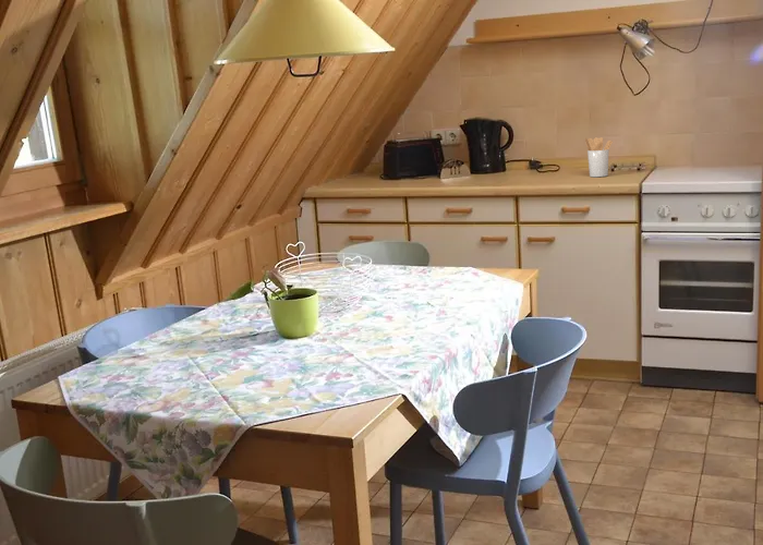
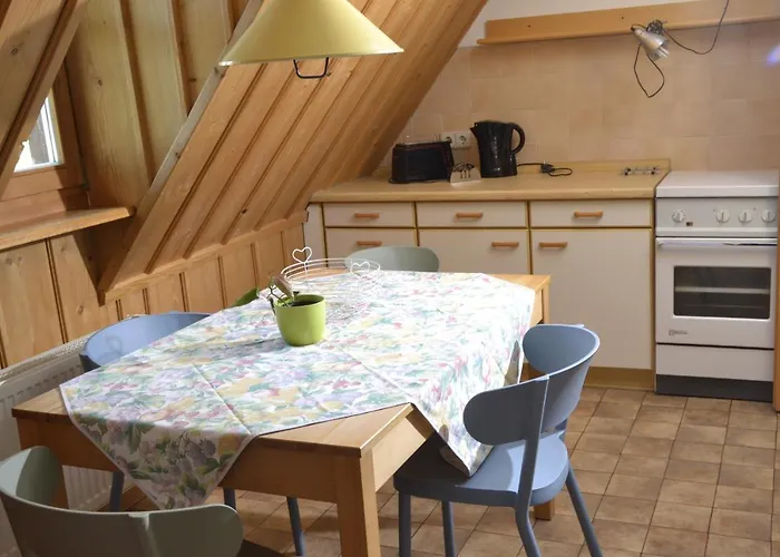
- utensil holder (597, 156)
